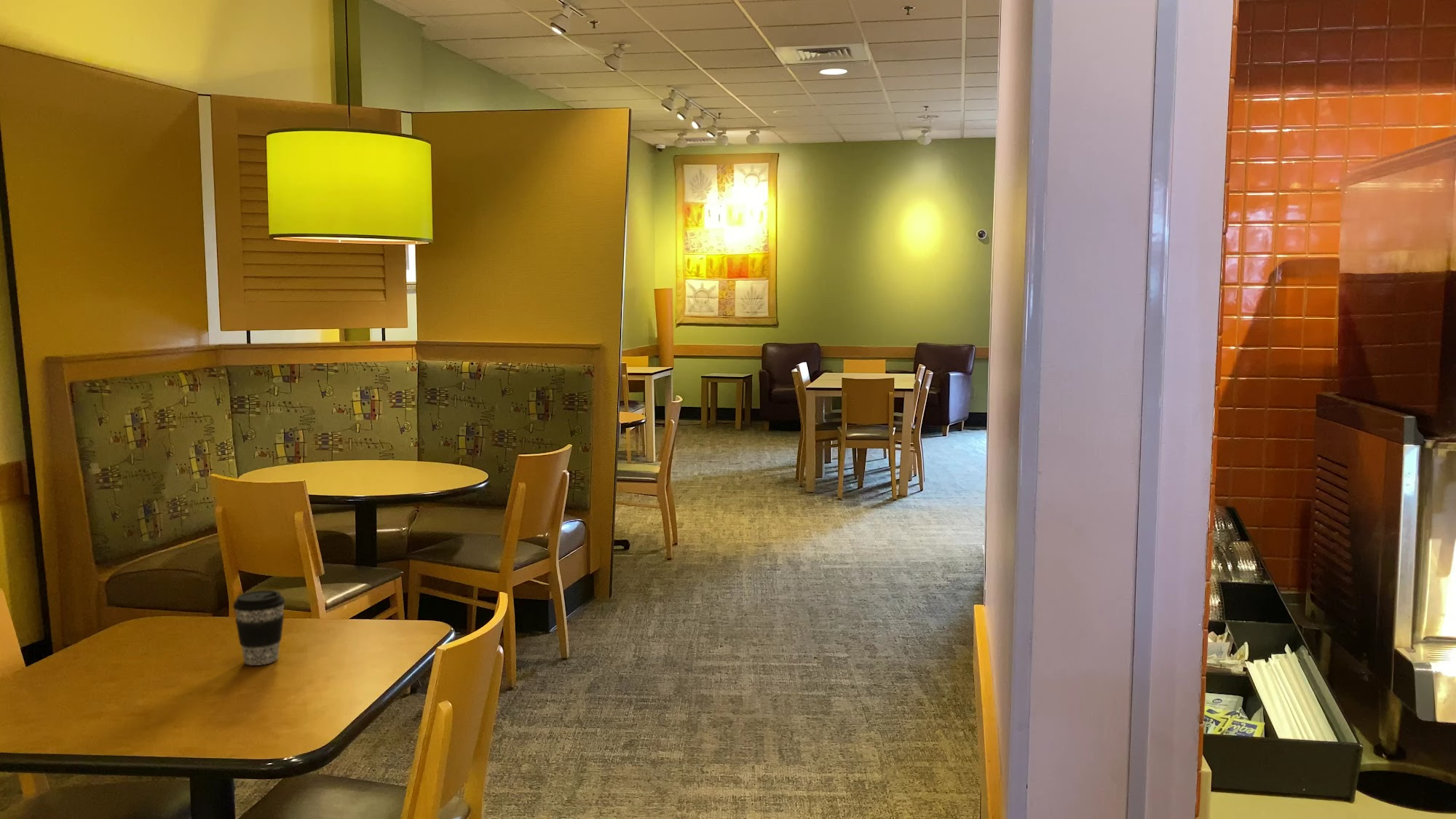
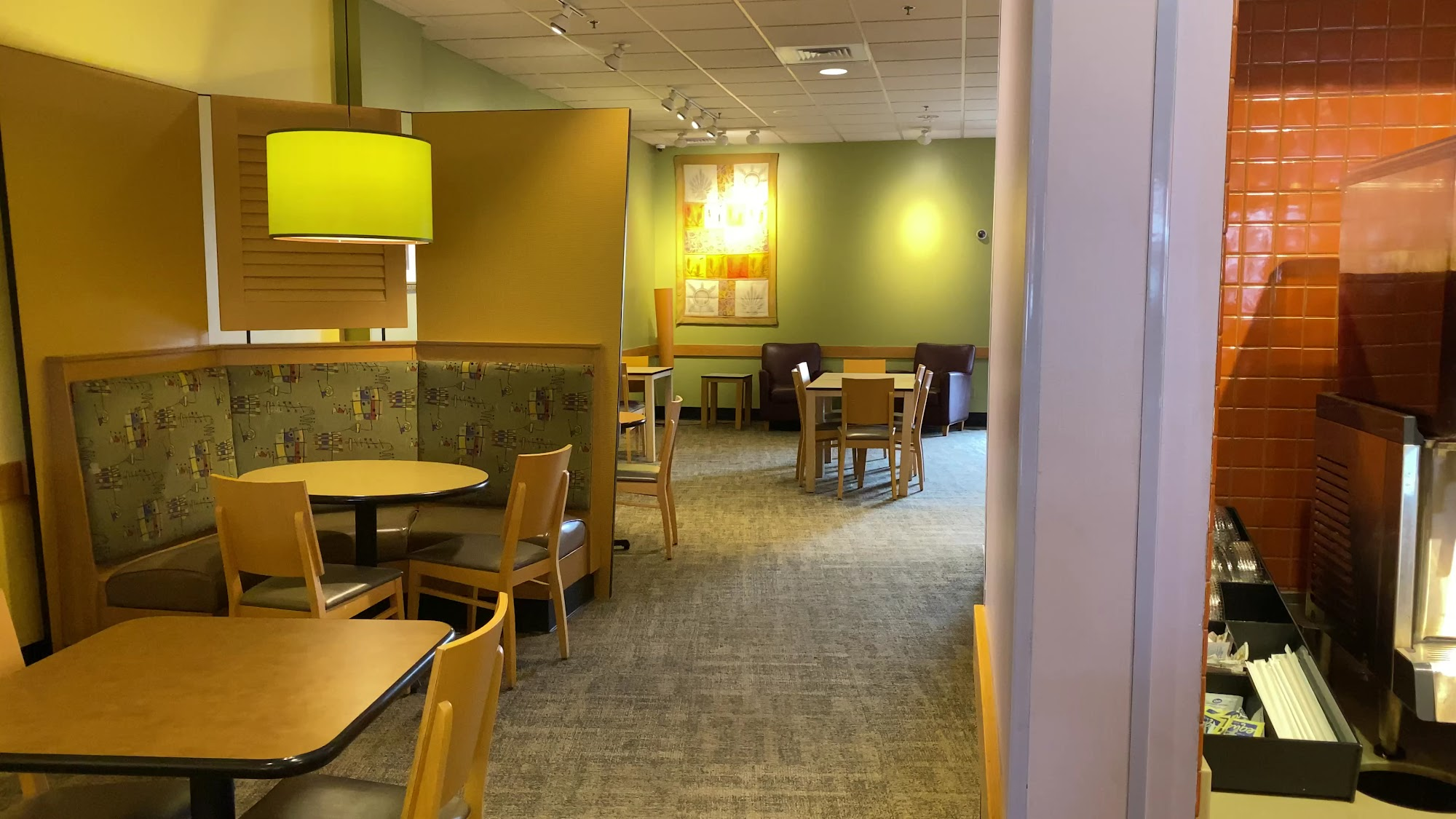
- coffee cup (260, 628)
